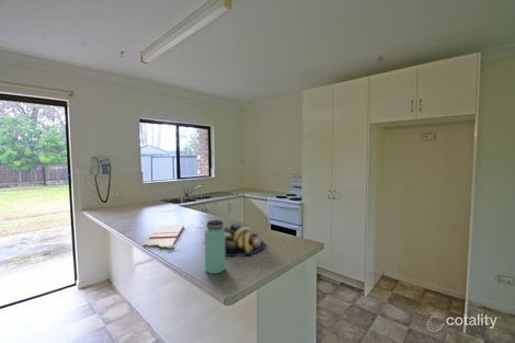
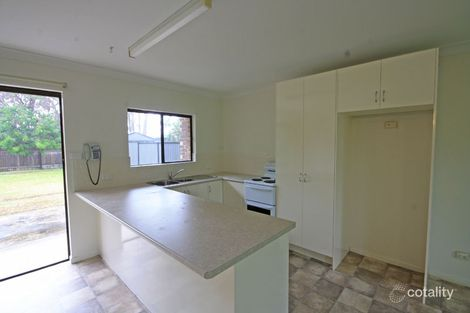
- bottle (215, 245)
- cutting board (165, 235)
- fruit bowl (239, 236)
